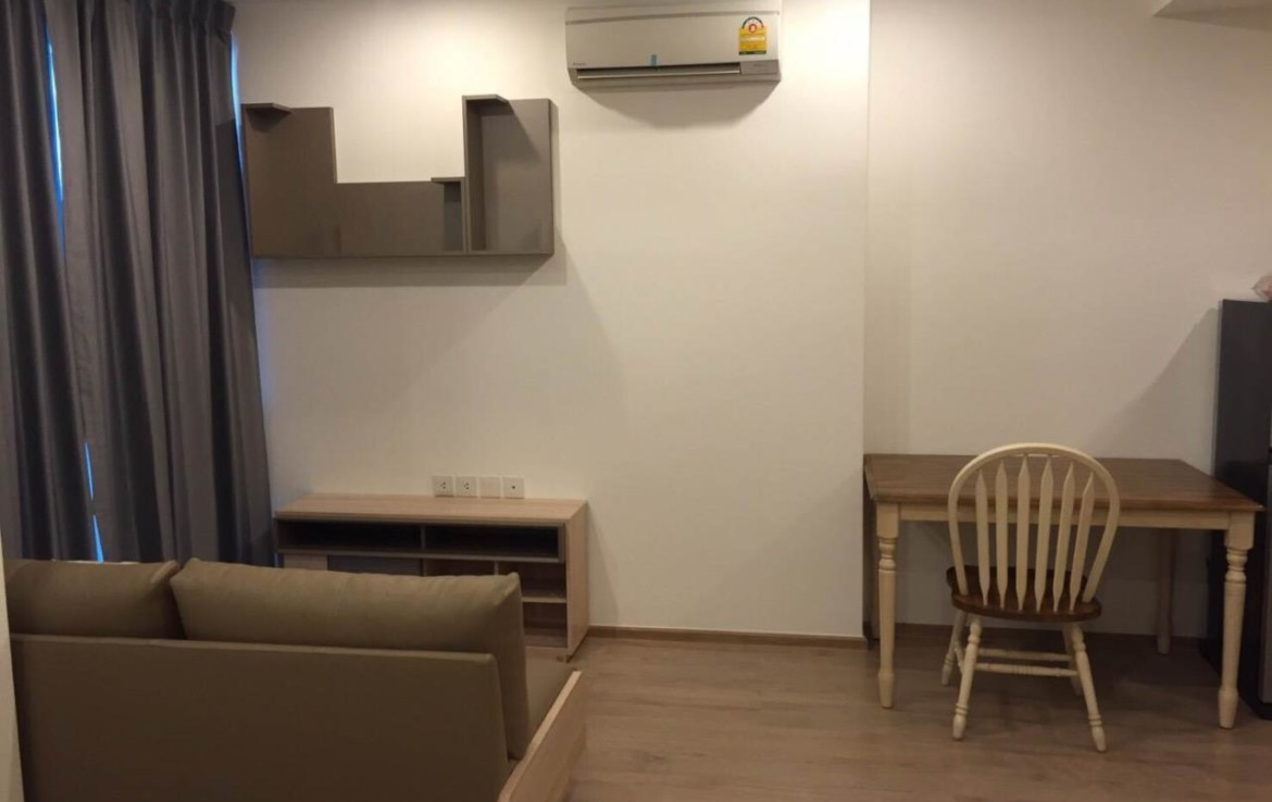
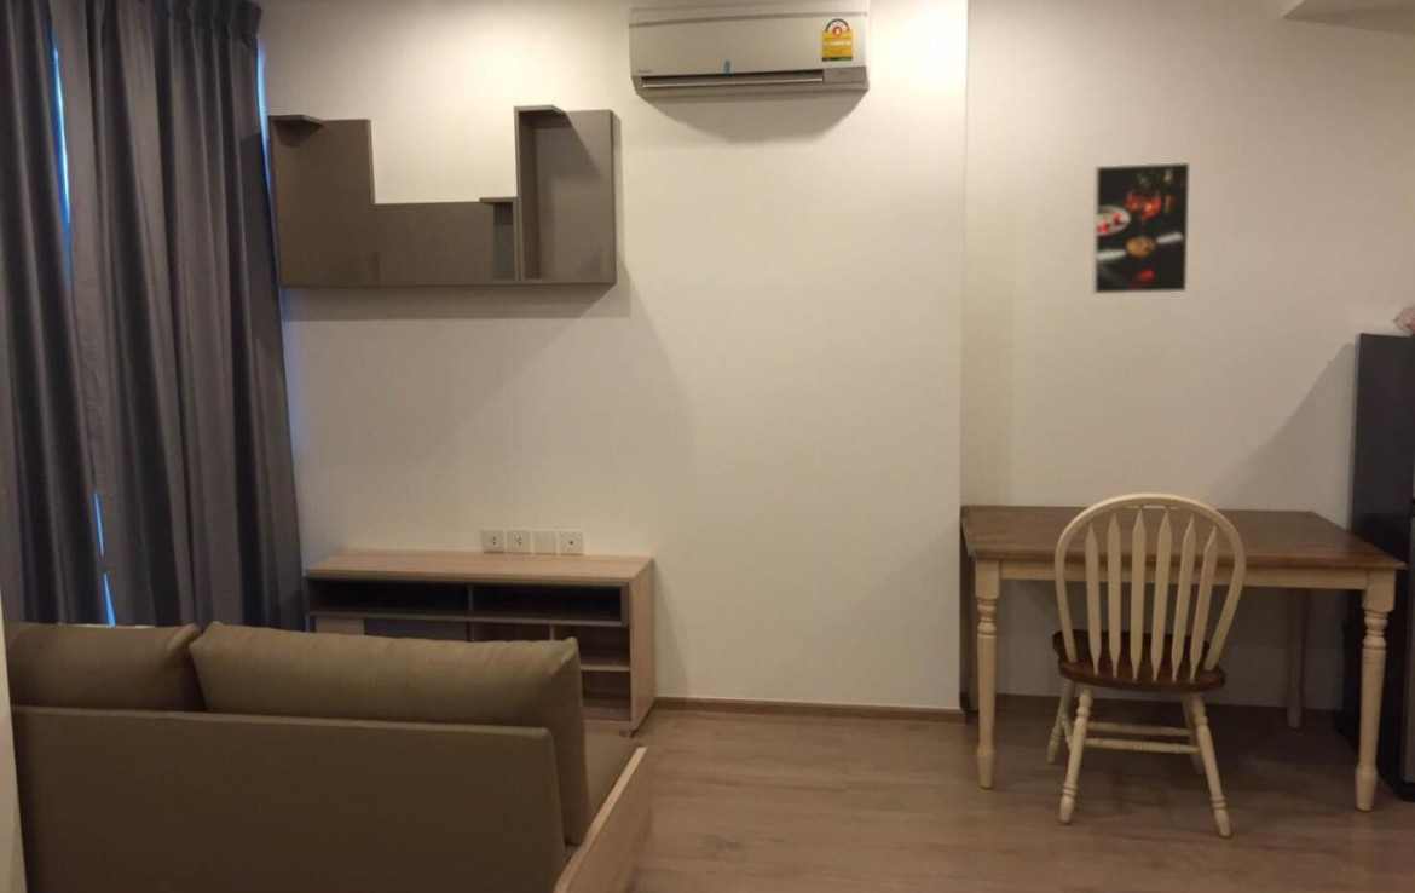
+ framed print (1140, 229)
